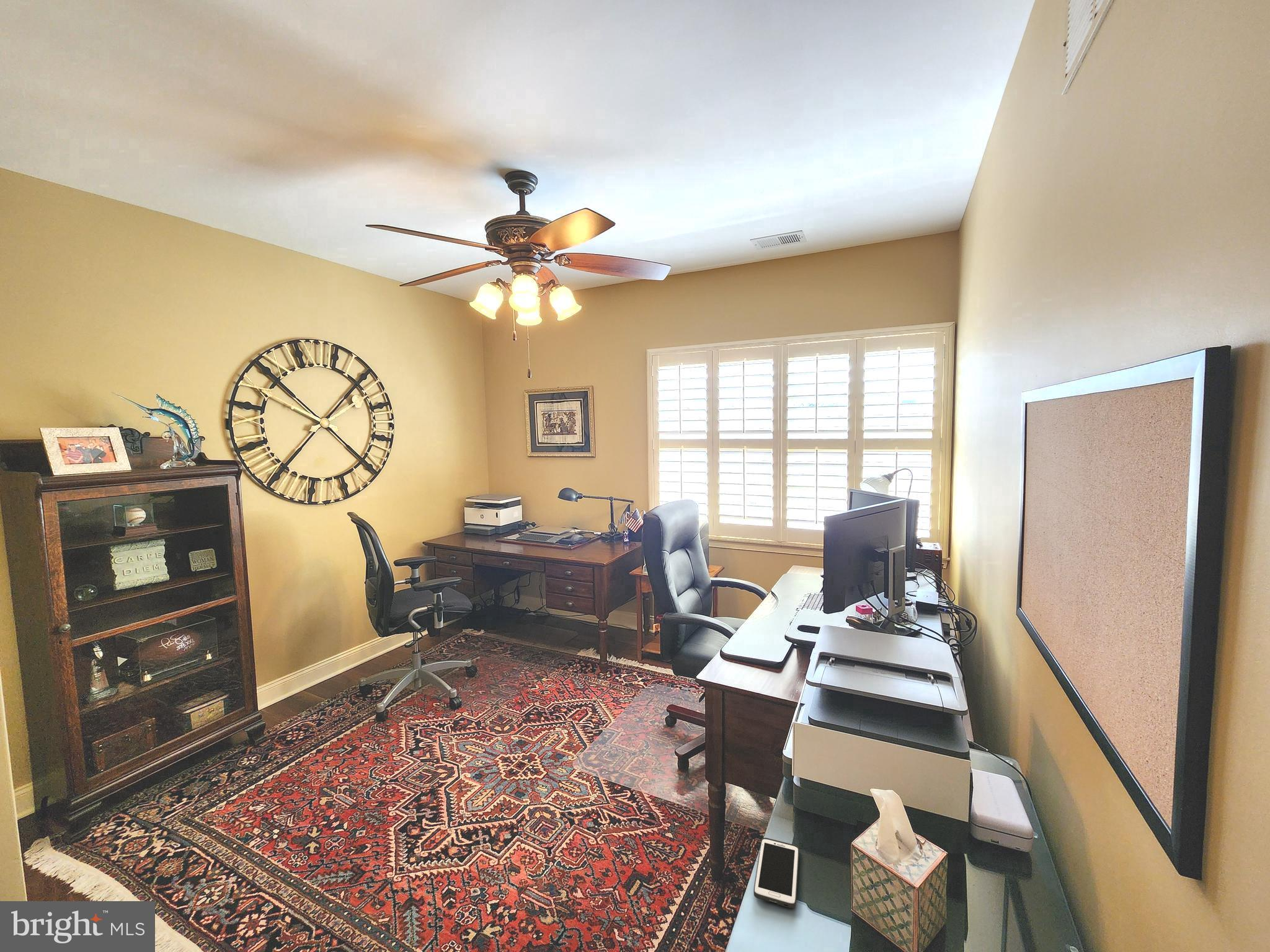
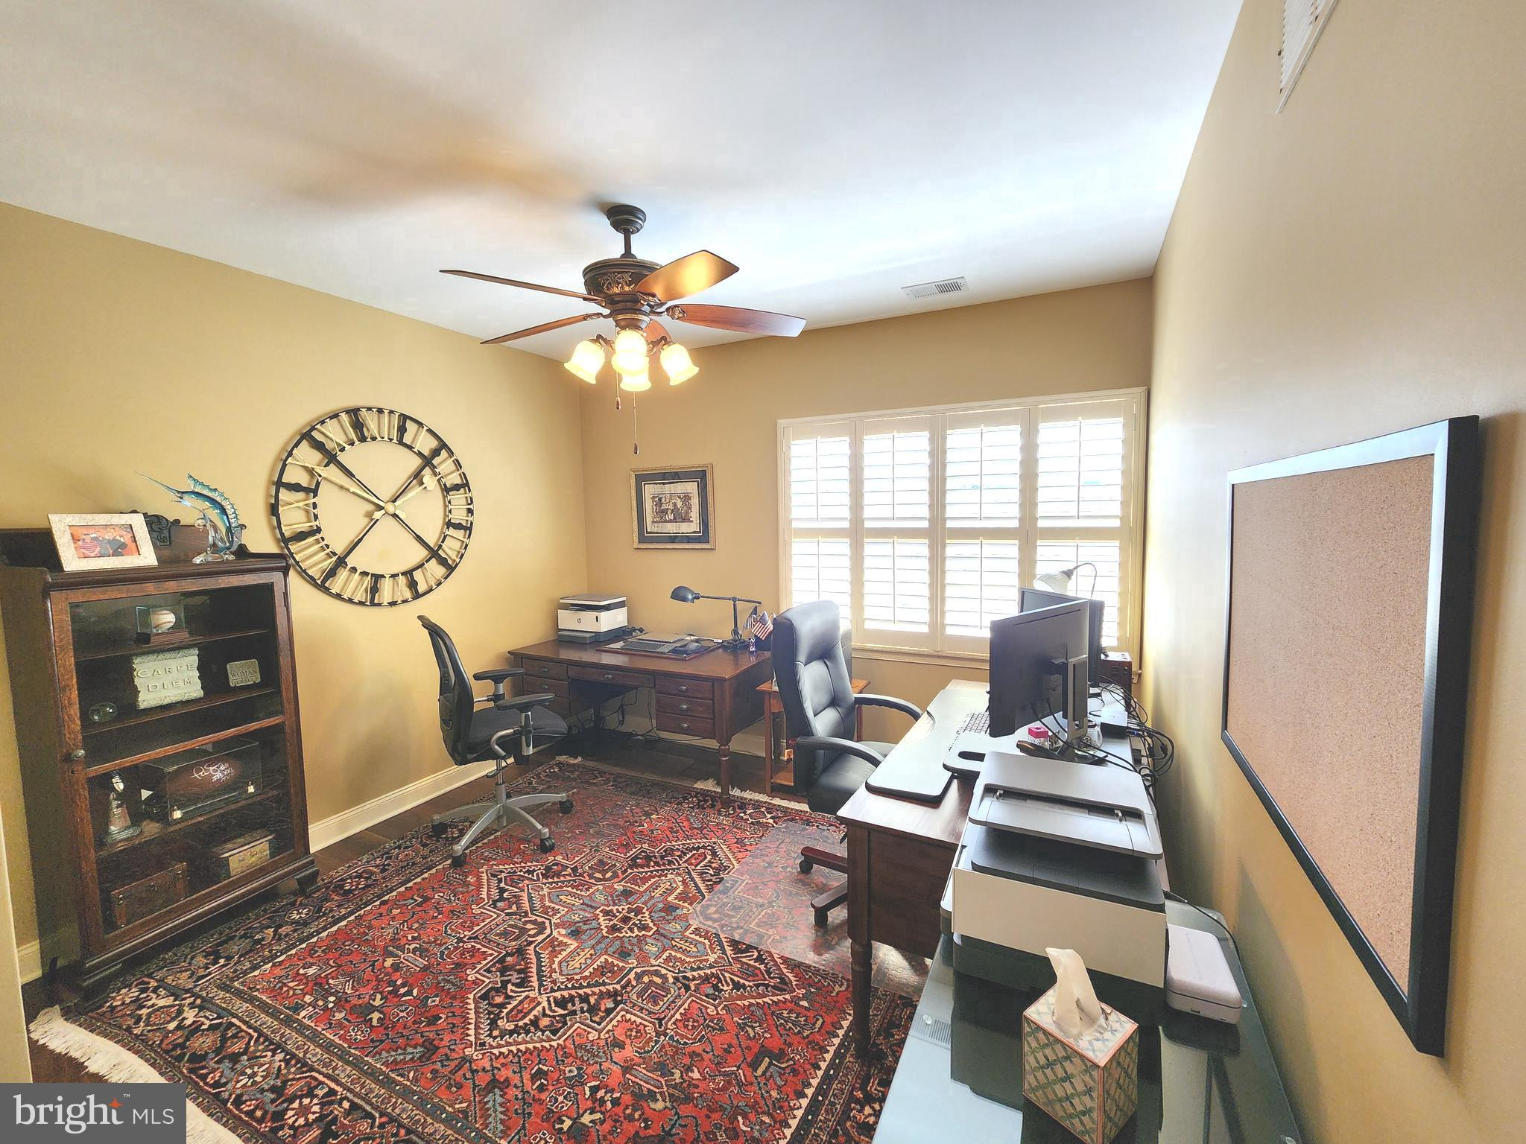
- cell phone (777, 870)
